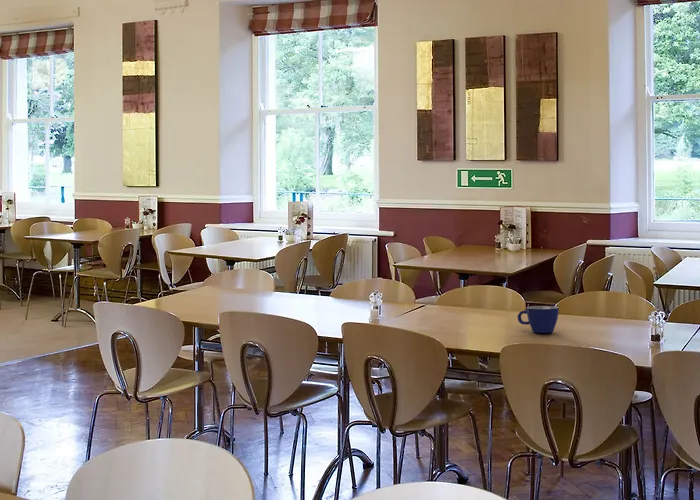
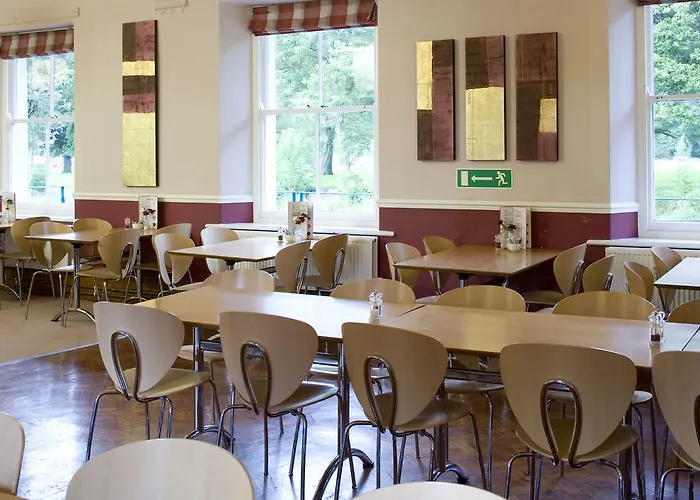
- cup (537, 319)
